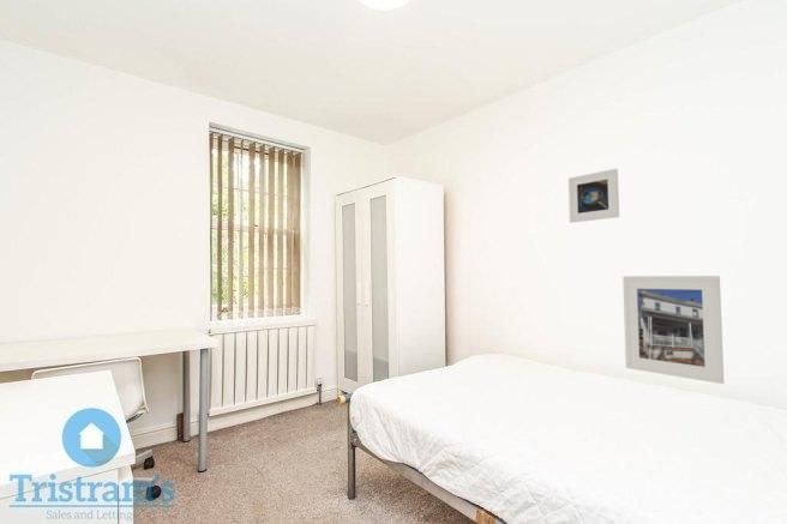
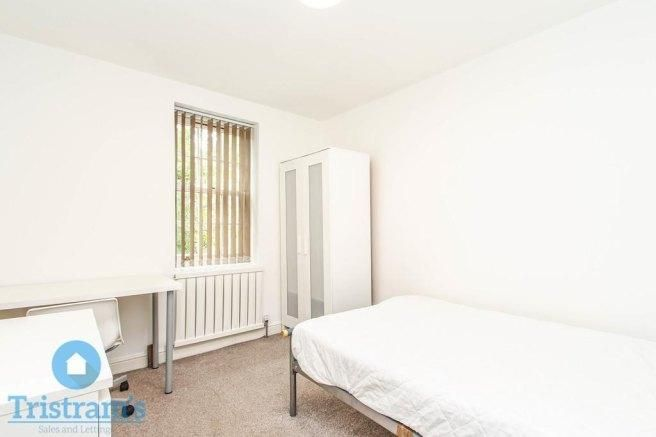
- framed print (593, 197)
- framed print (668, 325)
